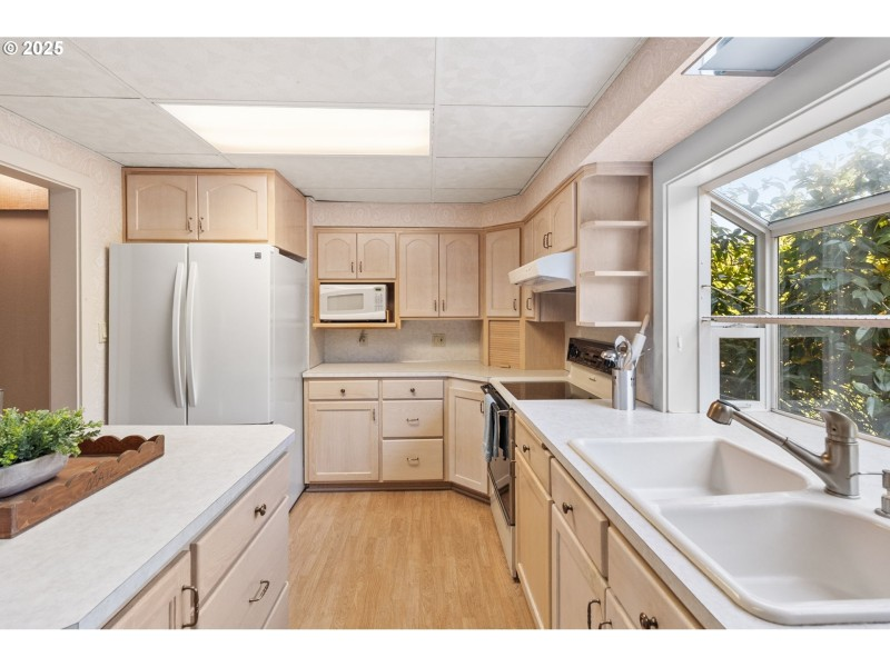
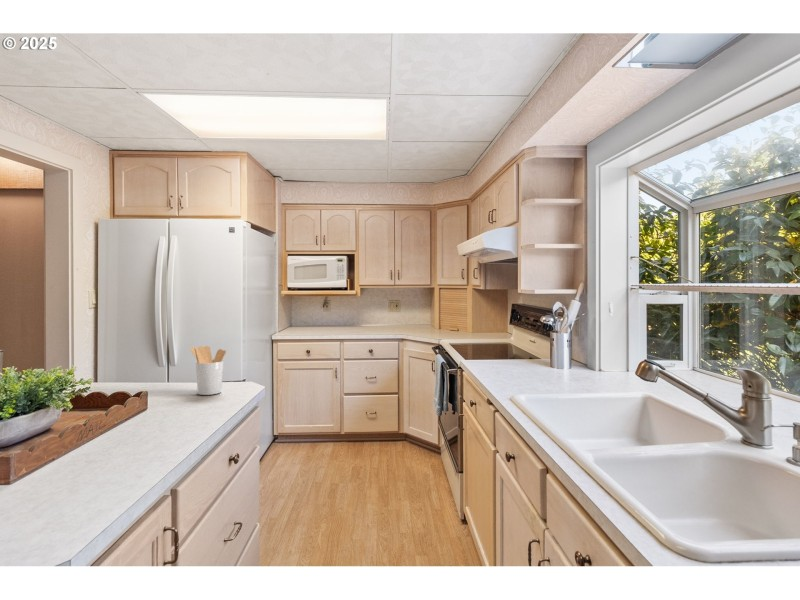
+ utensil holder (206, 368)
